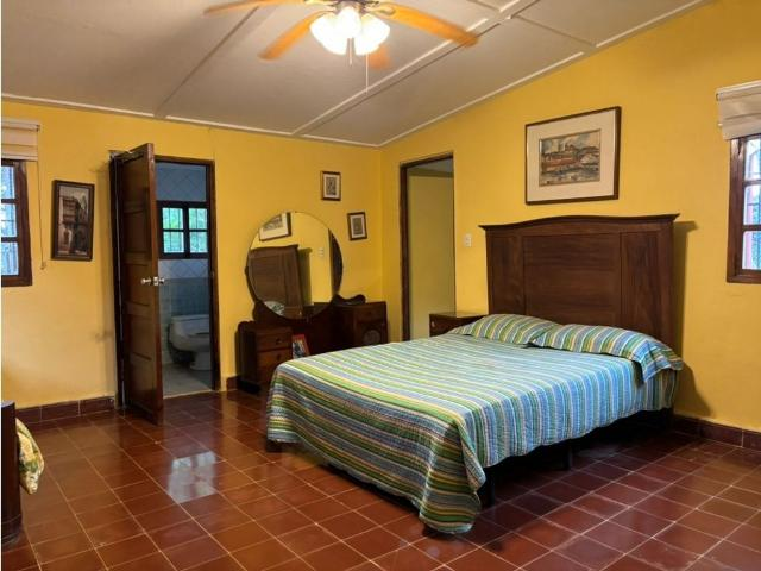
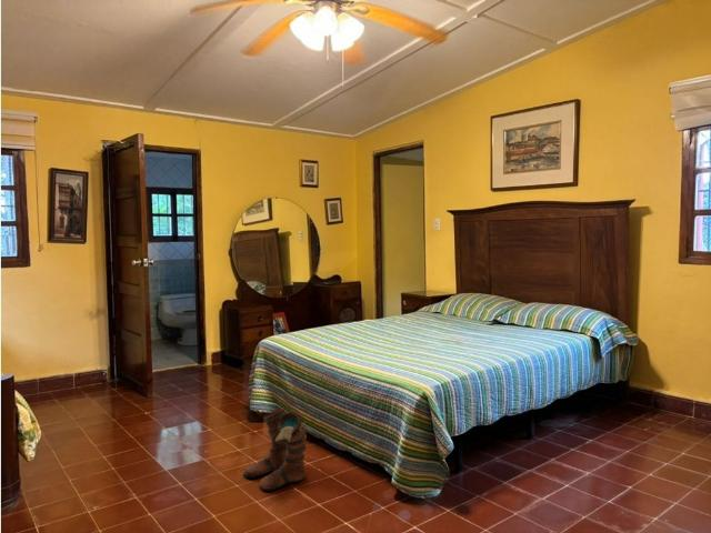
+ boots (279, 445)
